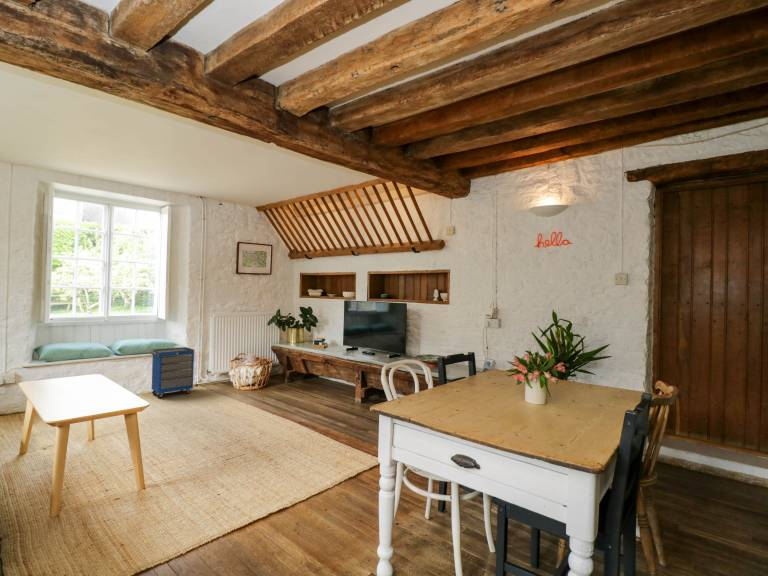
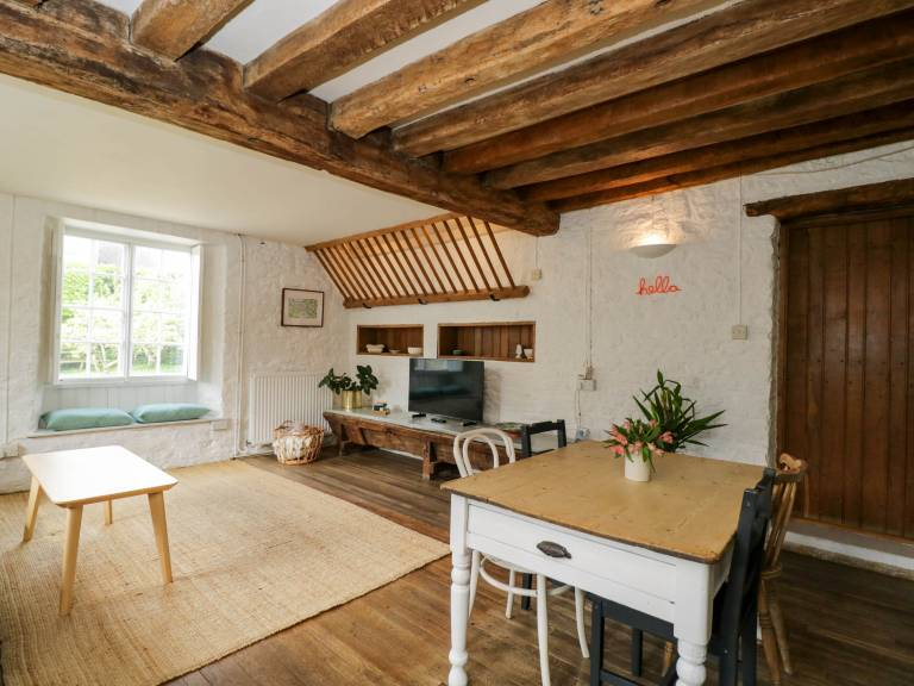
- cabinet (171, 372)
